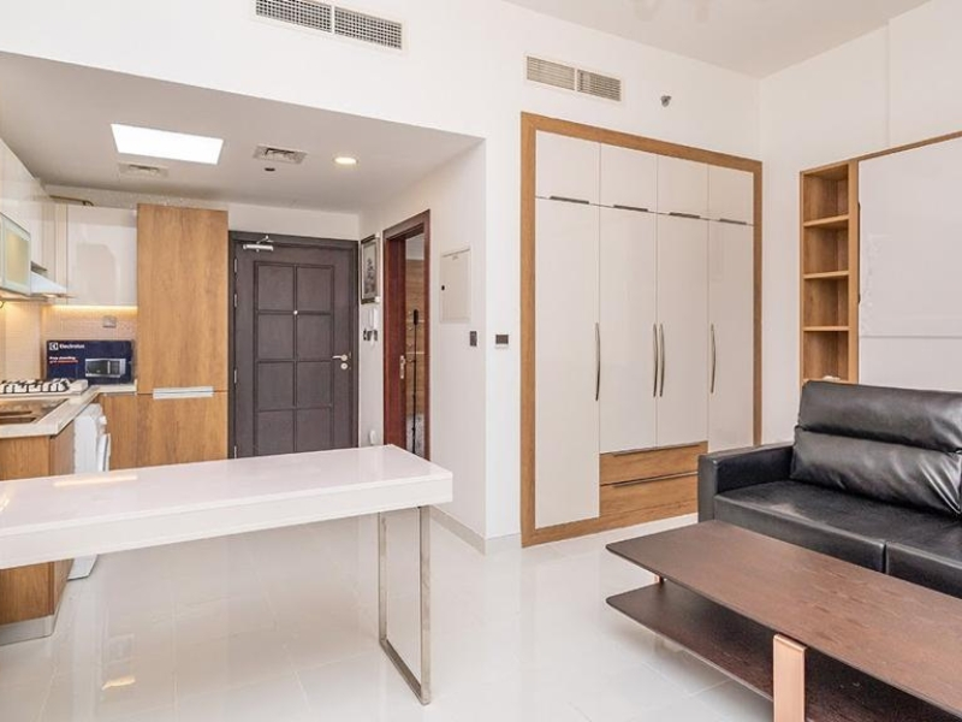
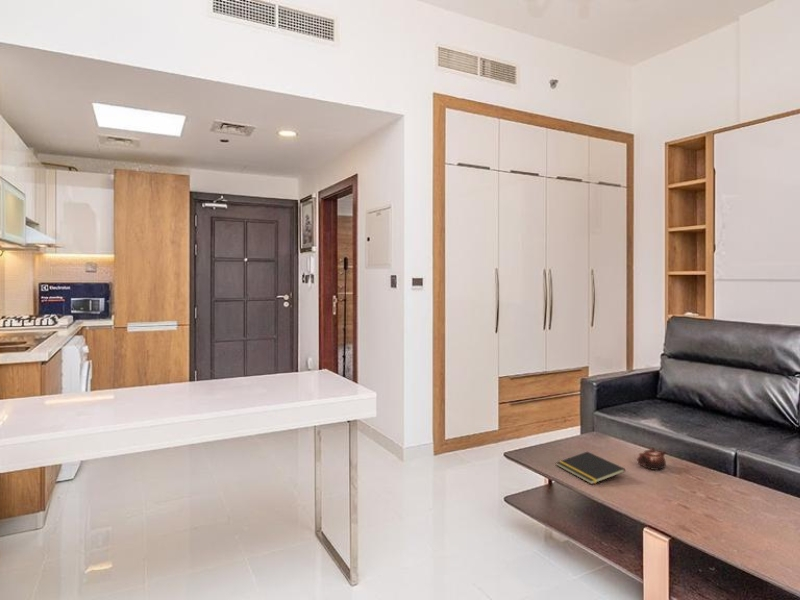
+ teapot (651, 457)
+ notepad (589, 466)
